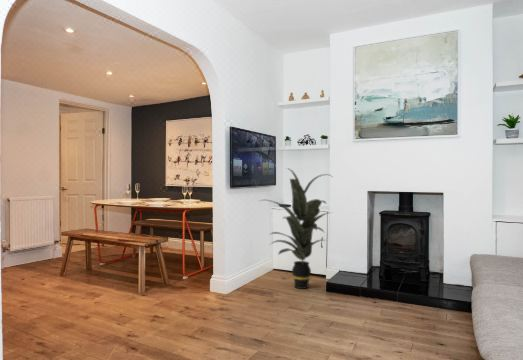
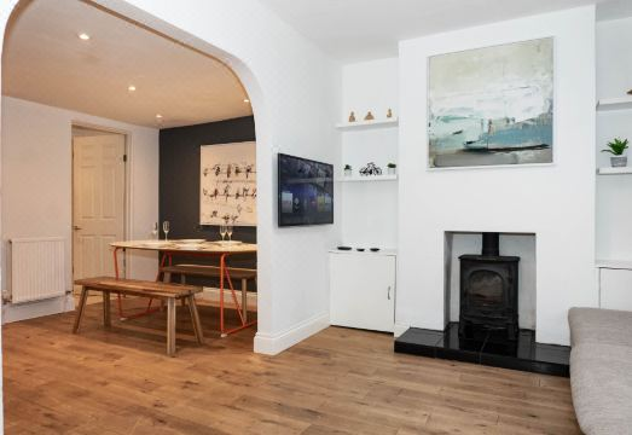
- indoor plant (298, 226)
